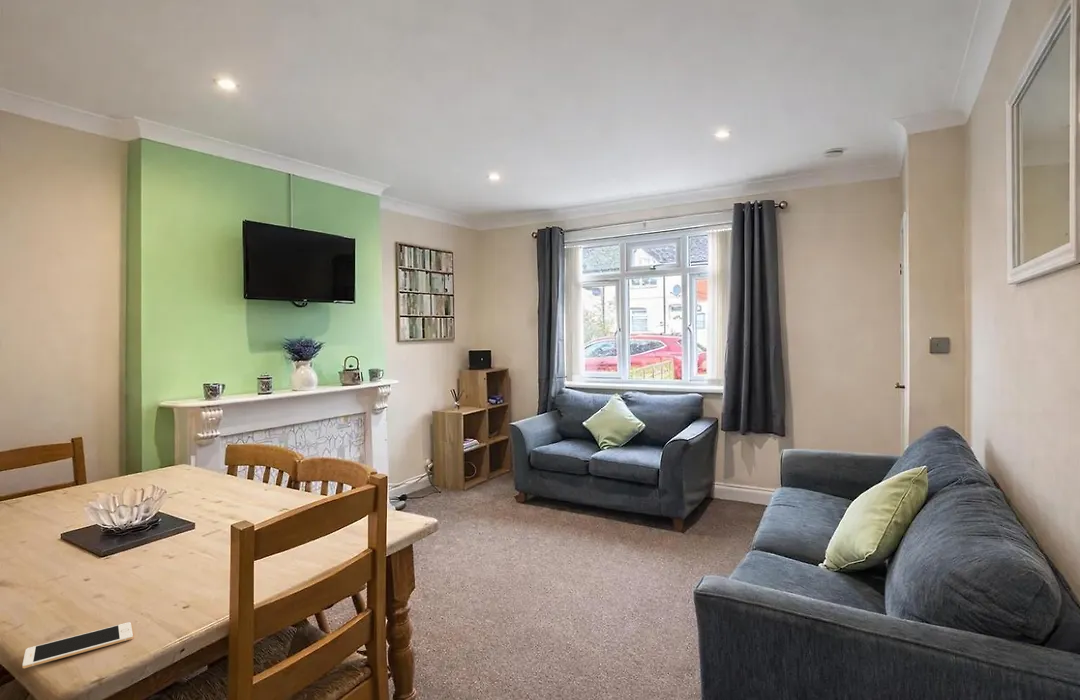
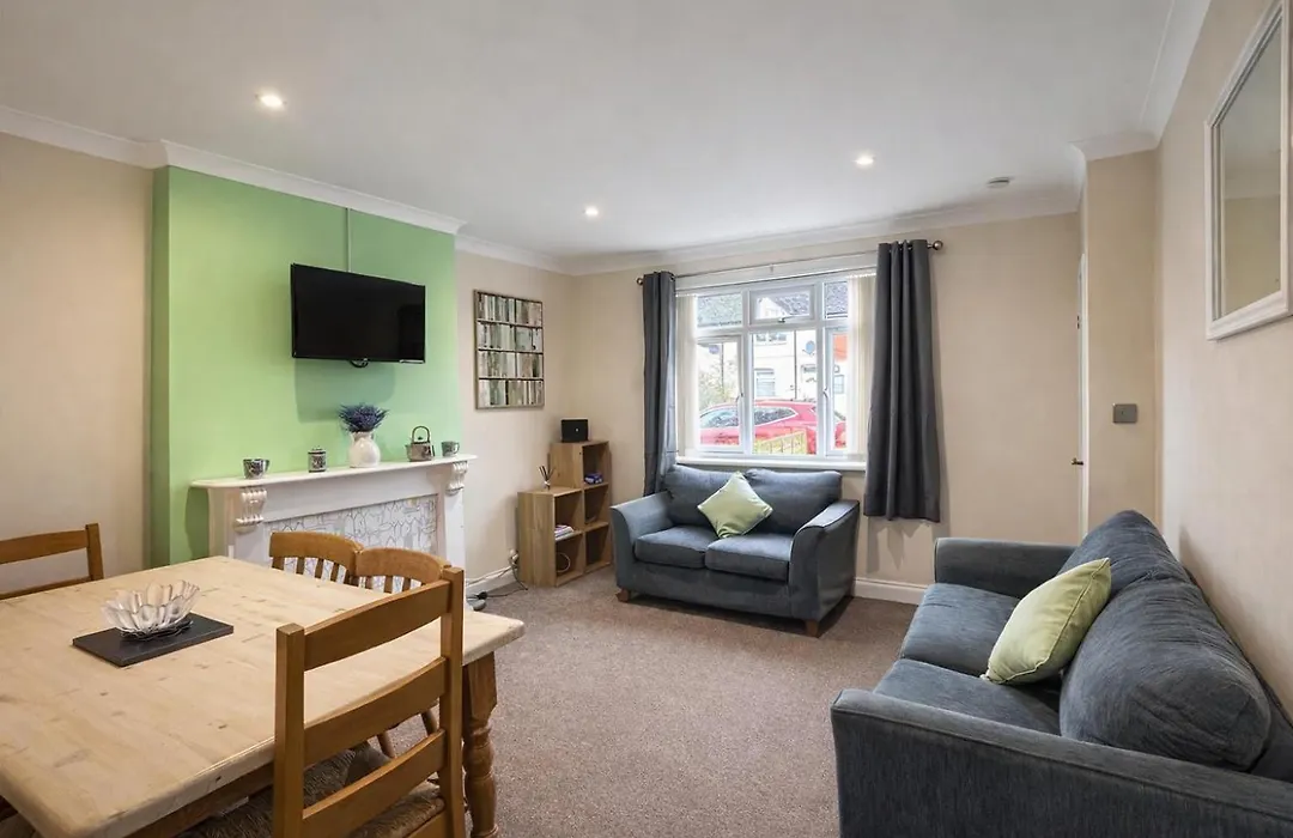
- cell phone (80, 643)
